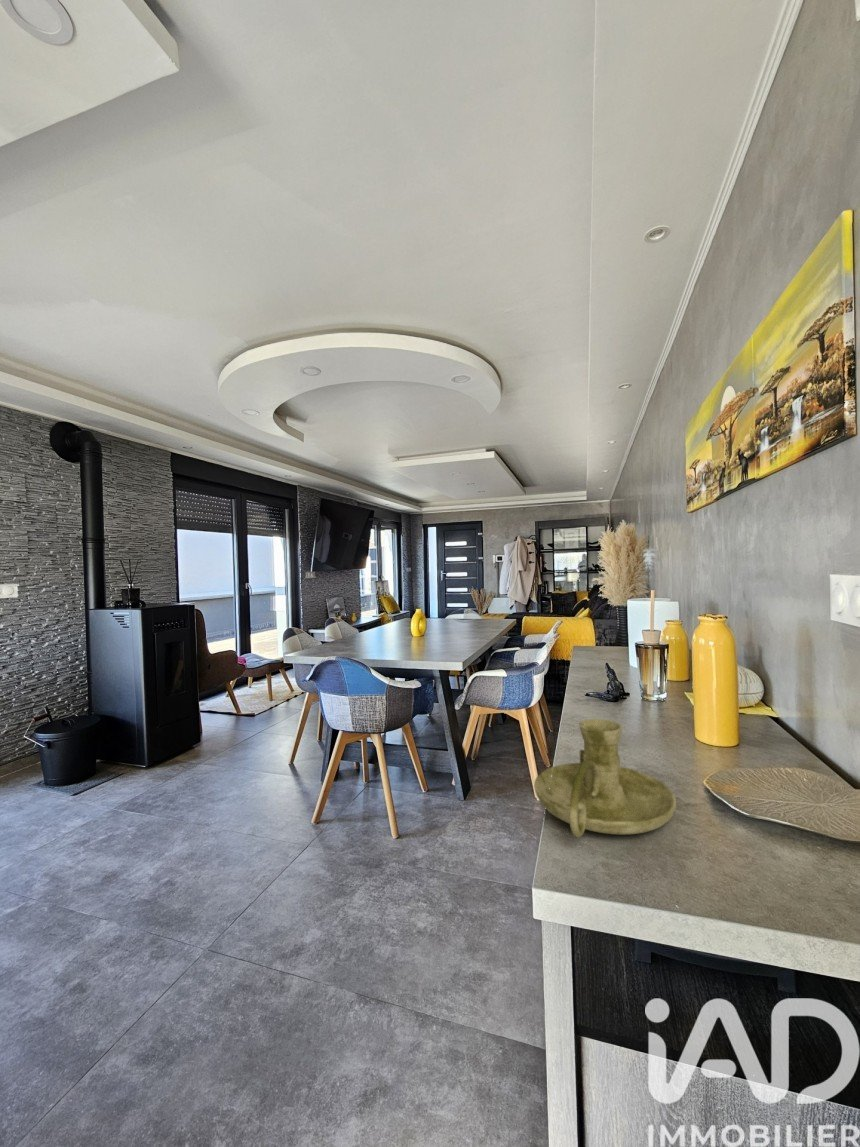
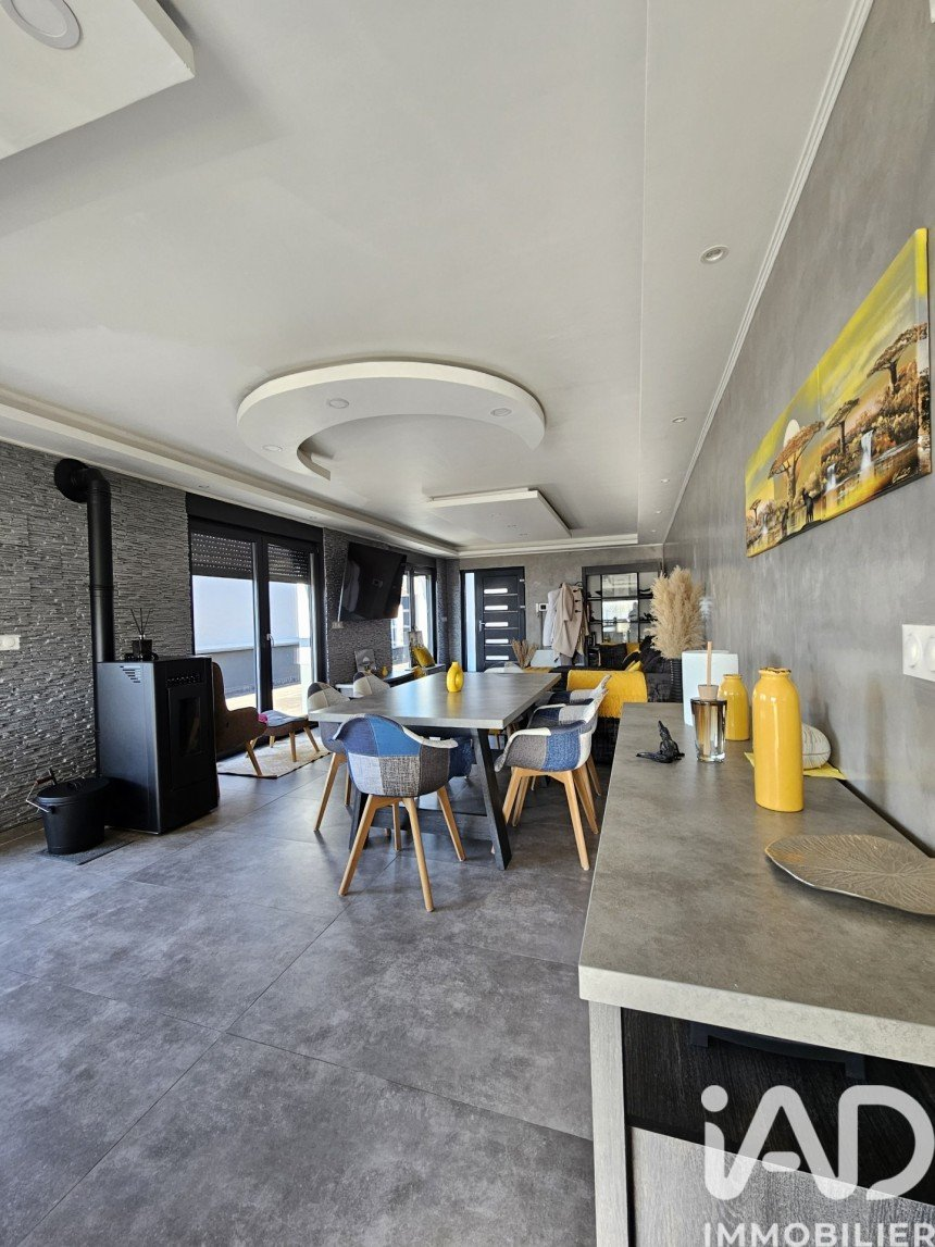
- candle holder (597, 774)
